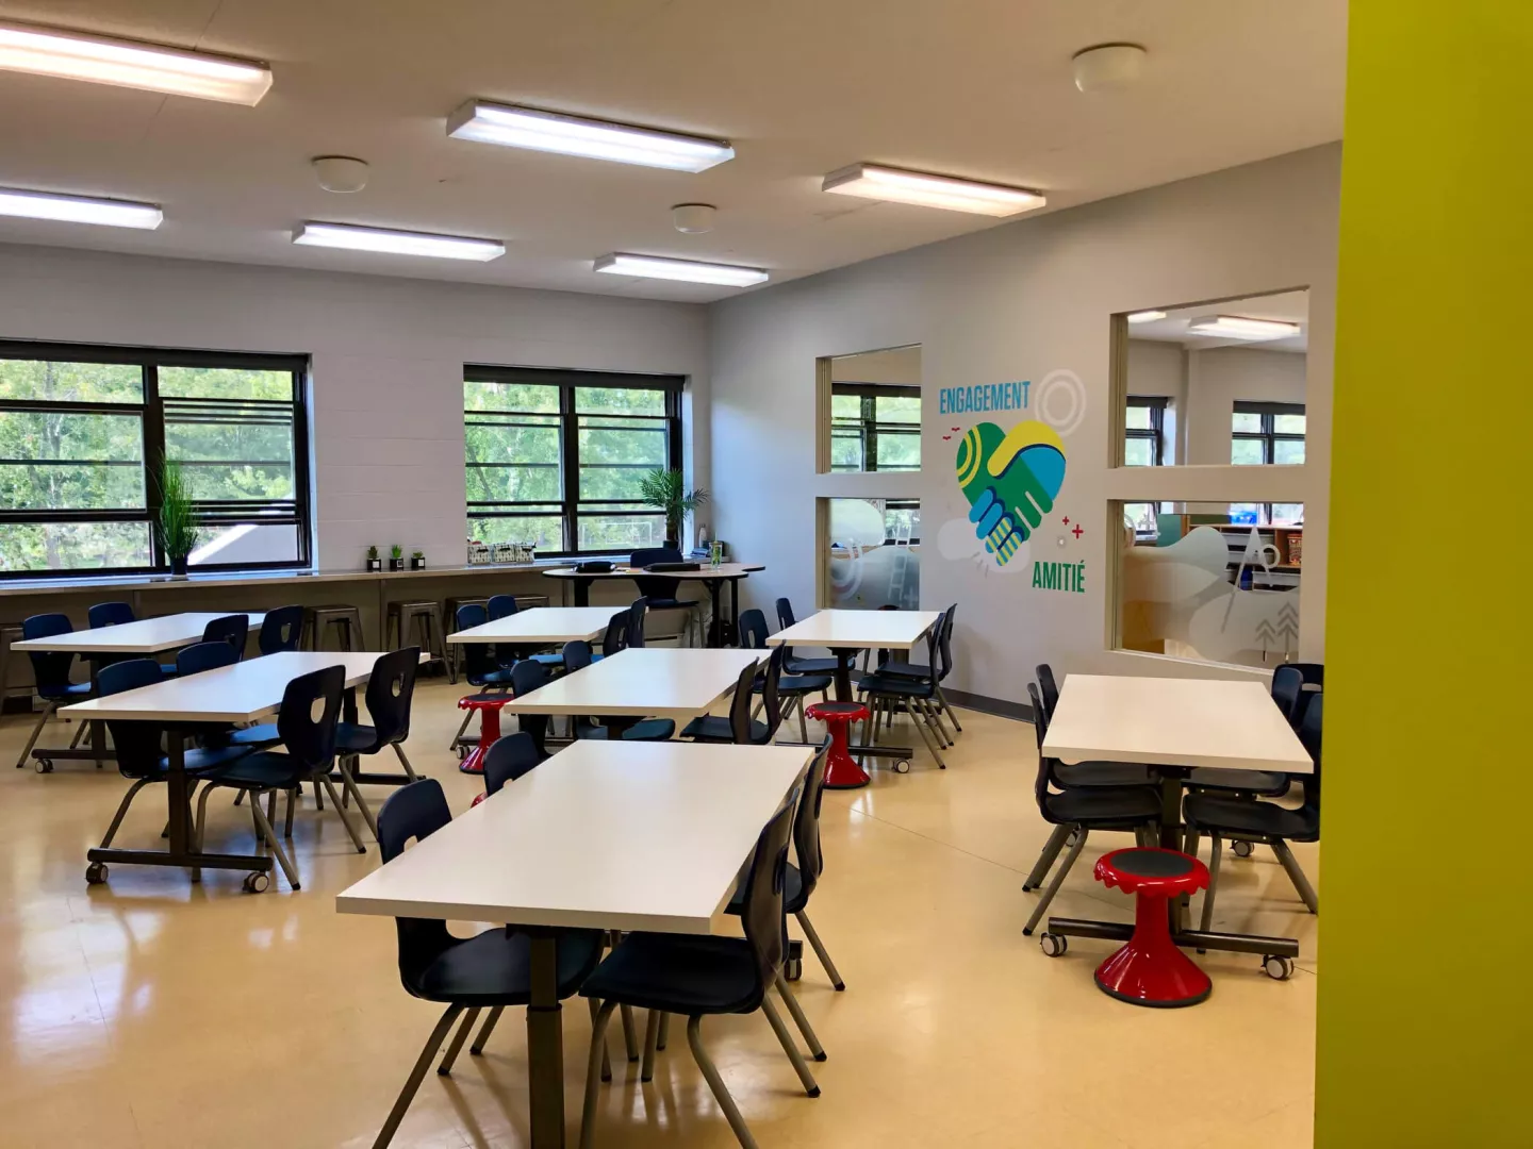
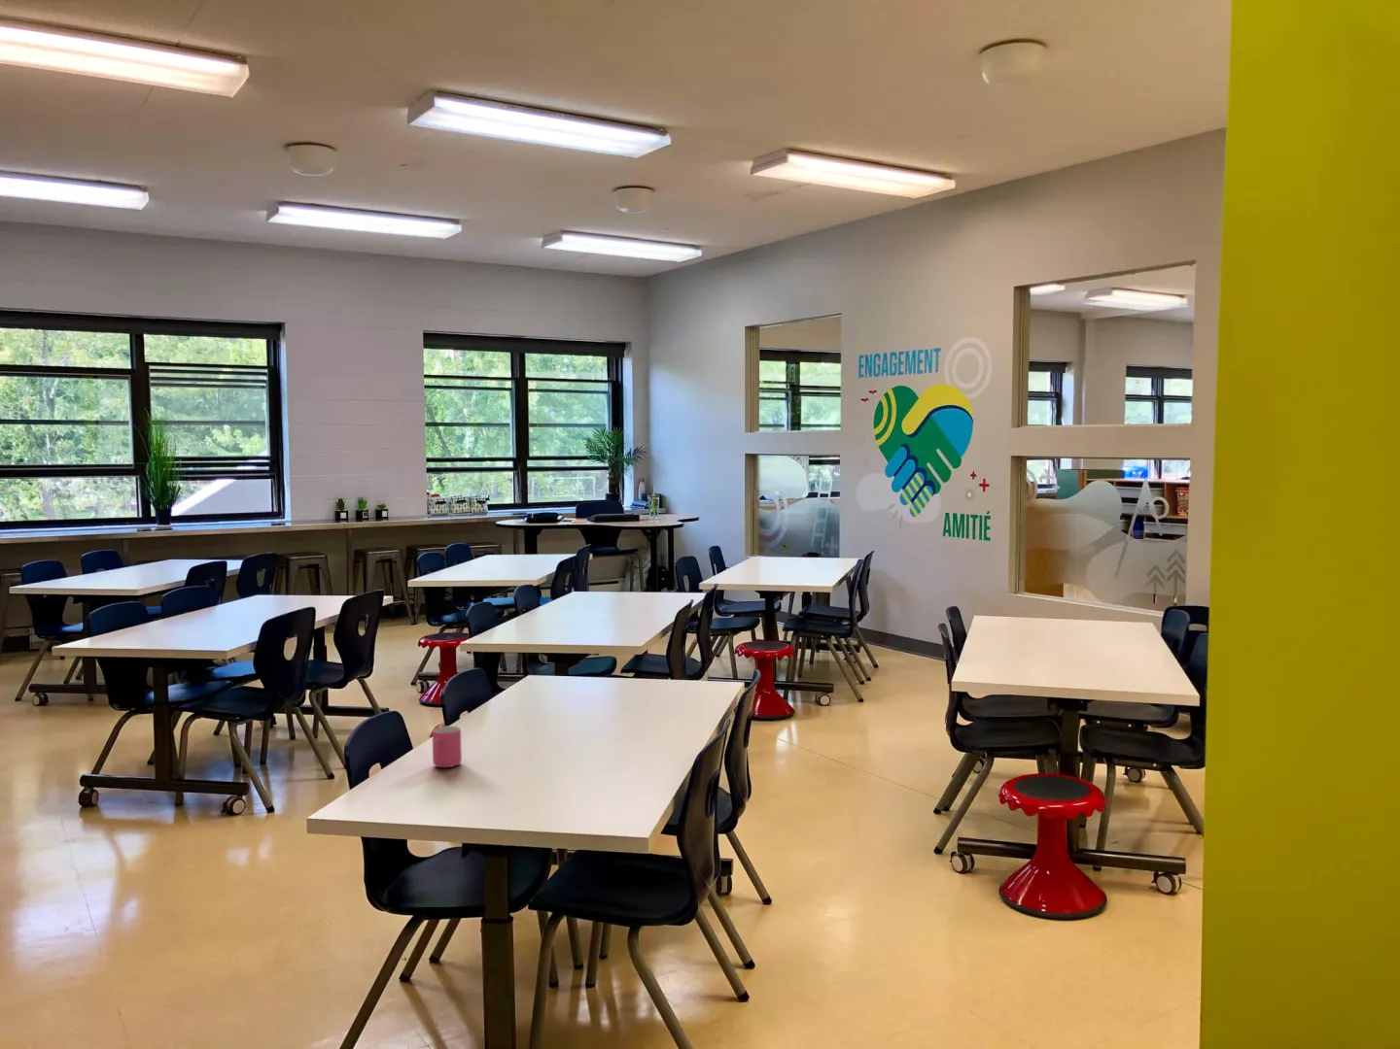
+ mug (444, 748)
